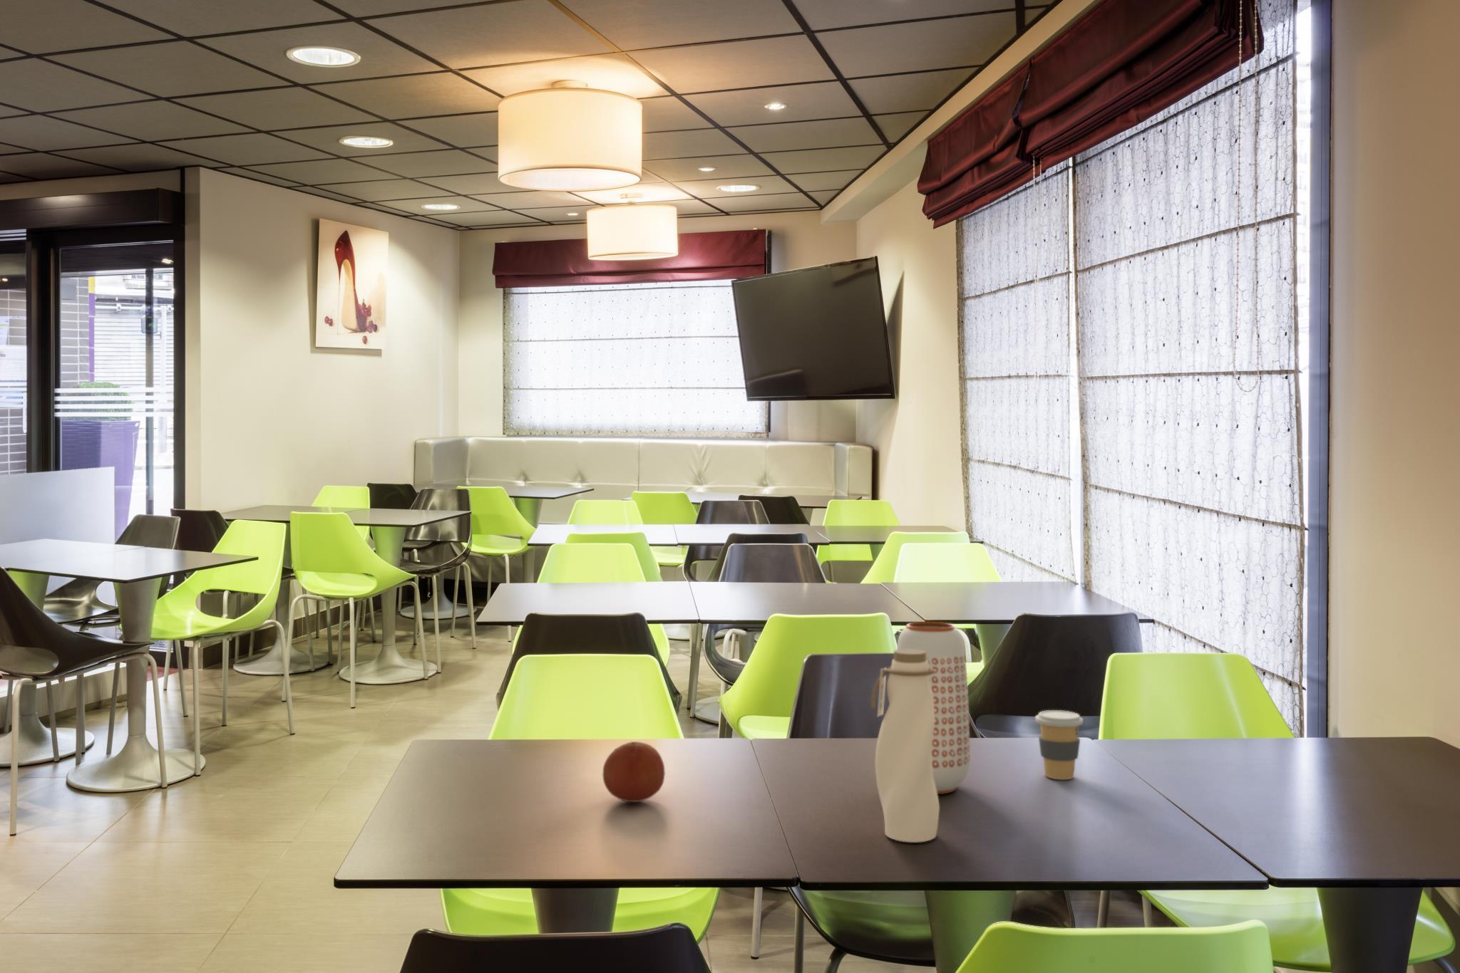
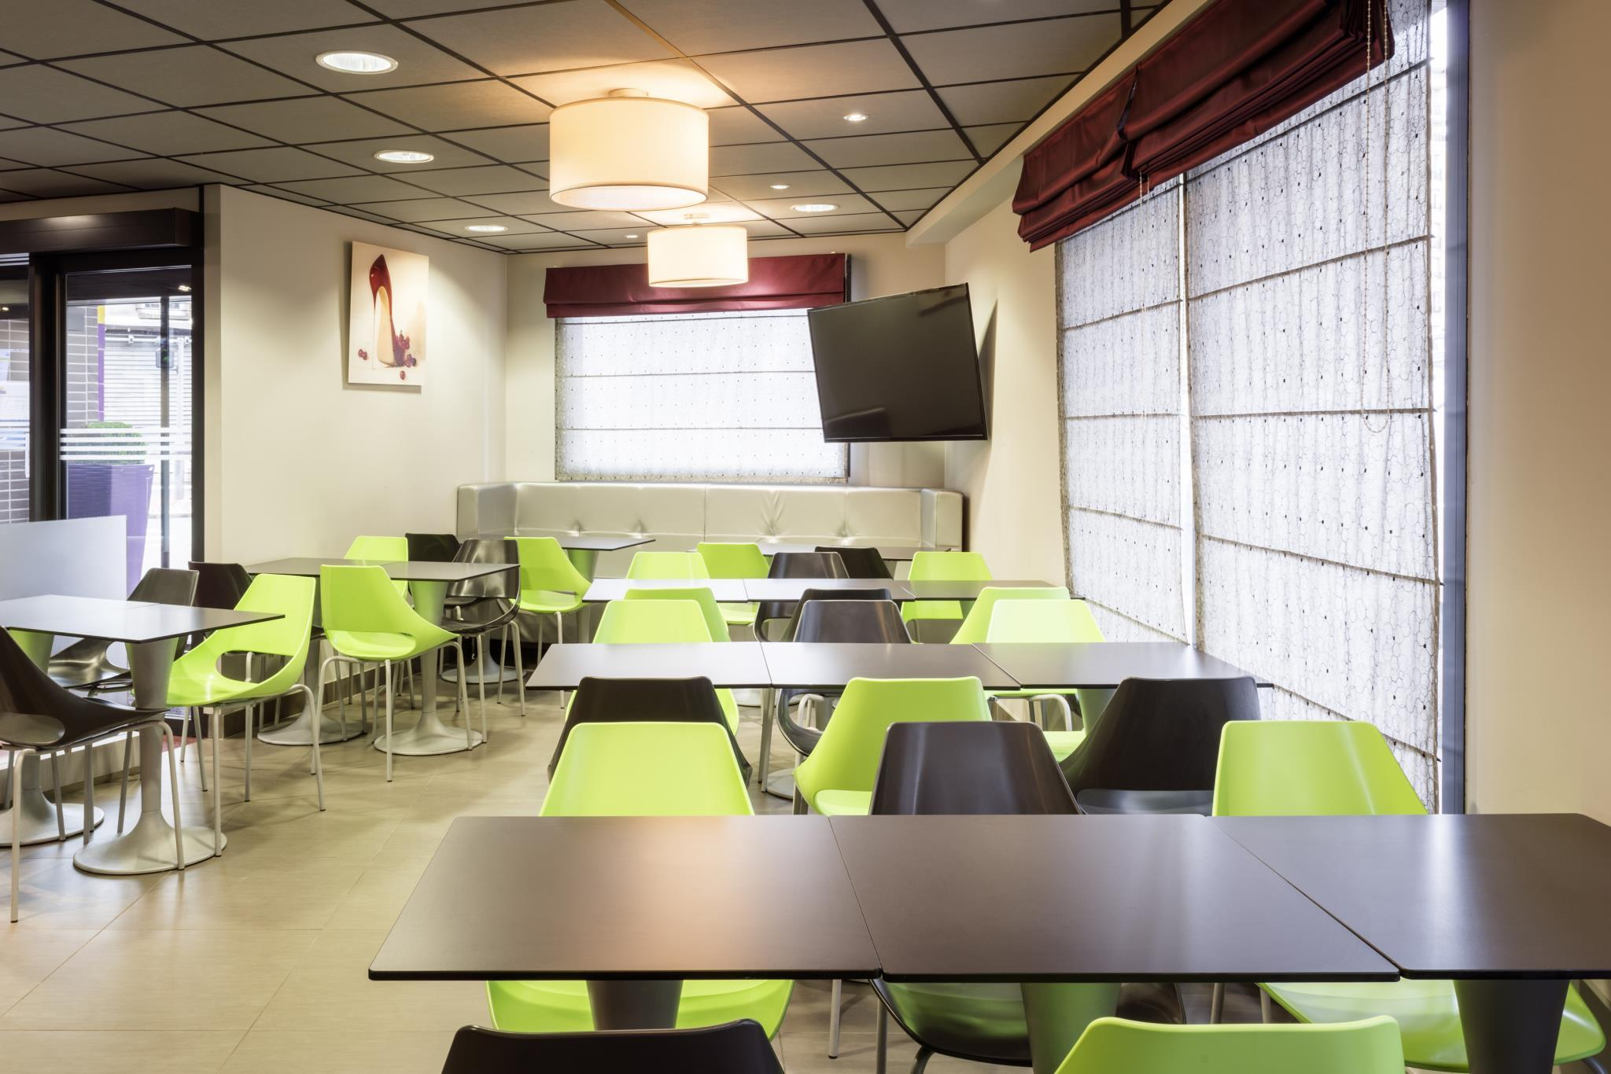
- fruit (634, 771)
- water bottle (905, 743)
- planter (934, 706)
- coffee cup (1059, 745)
